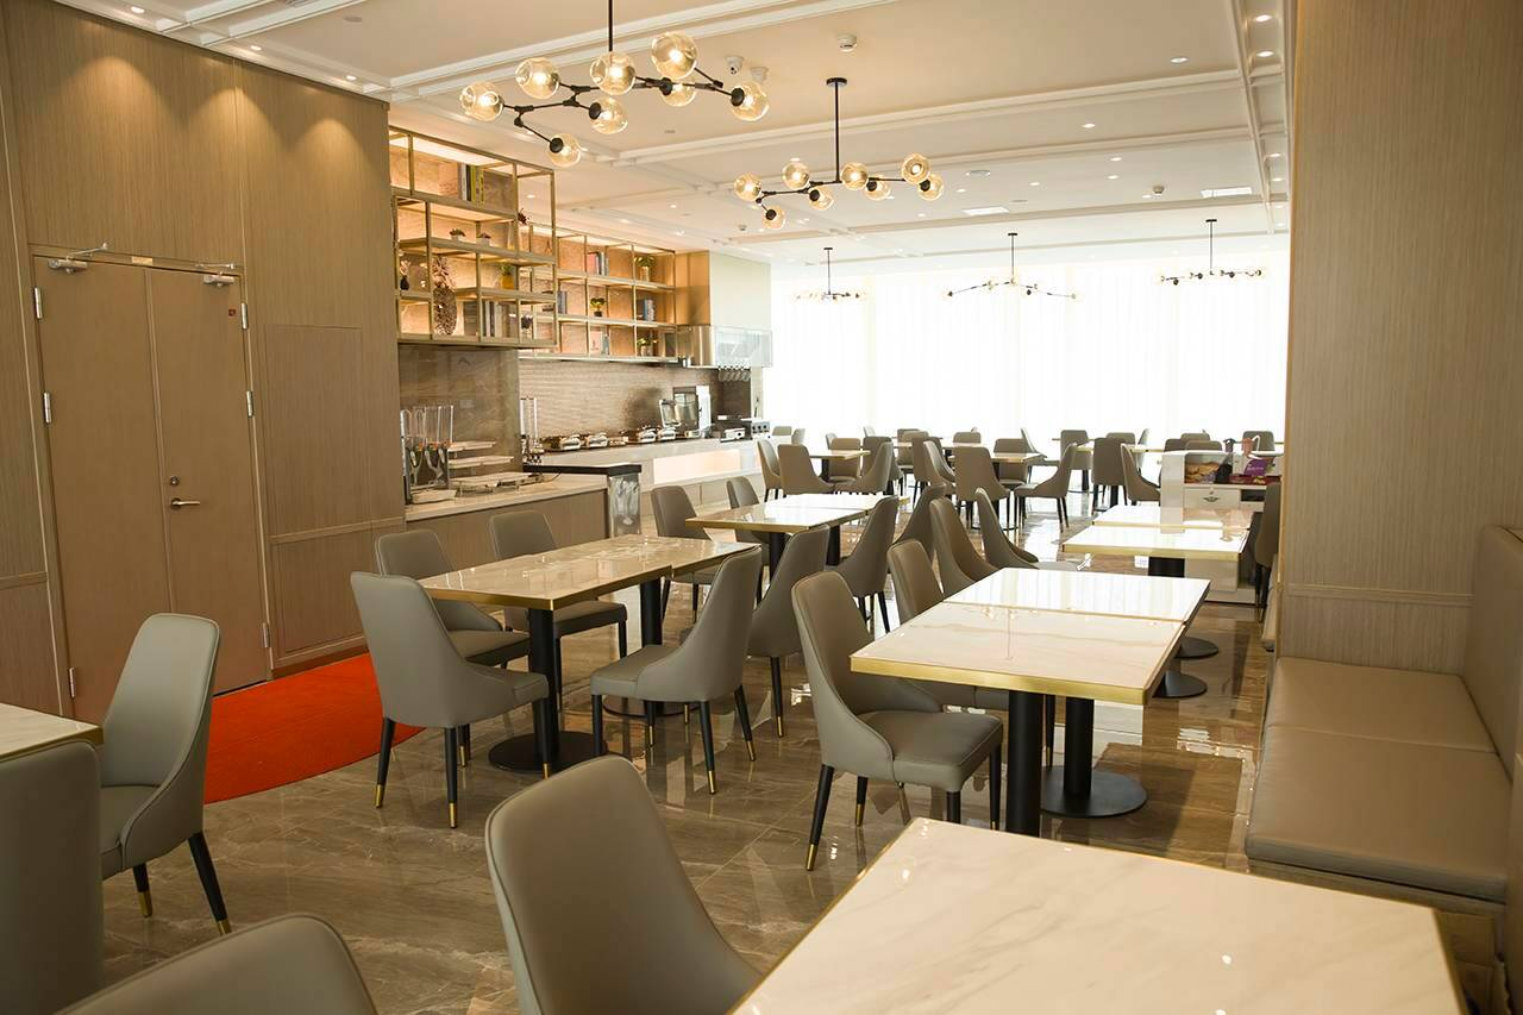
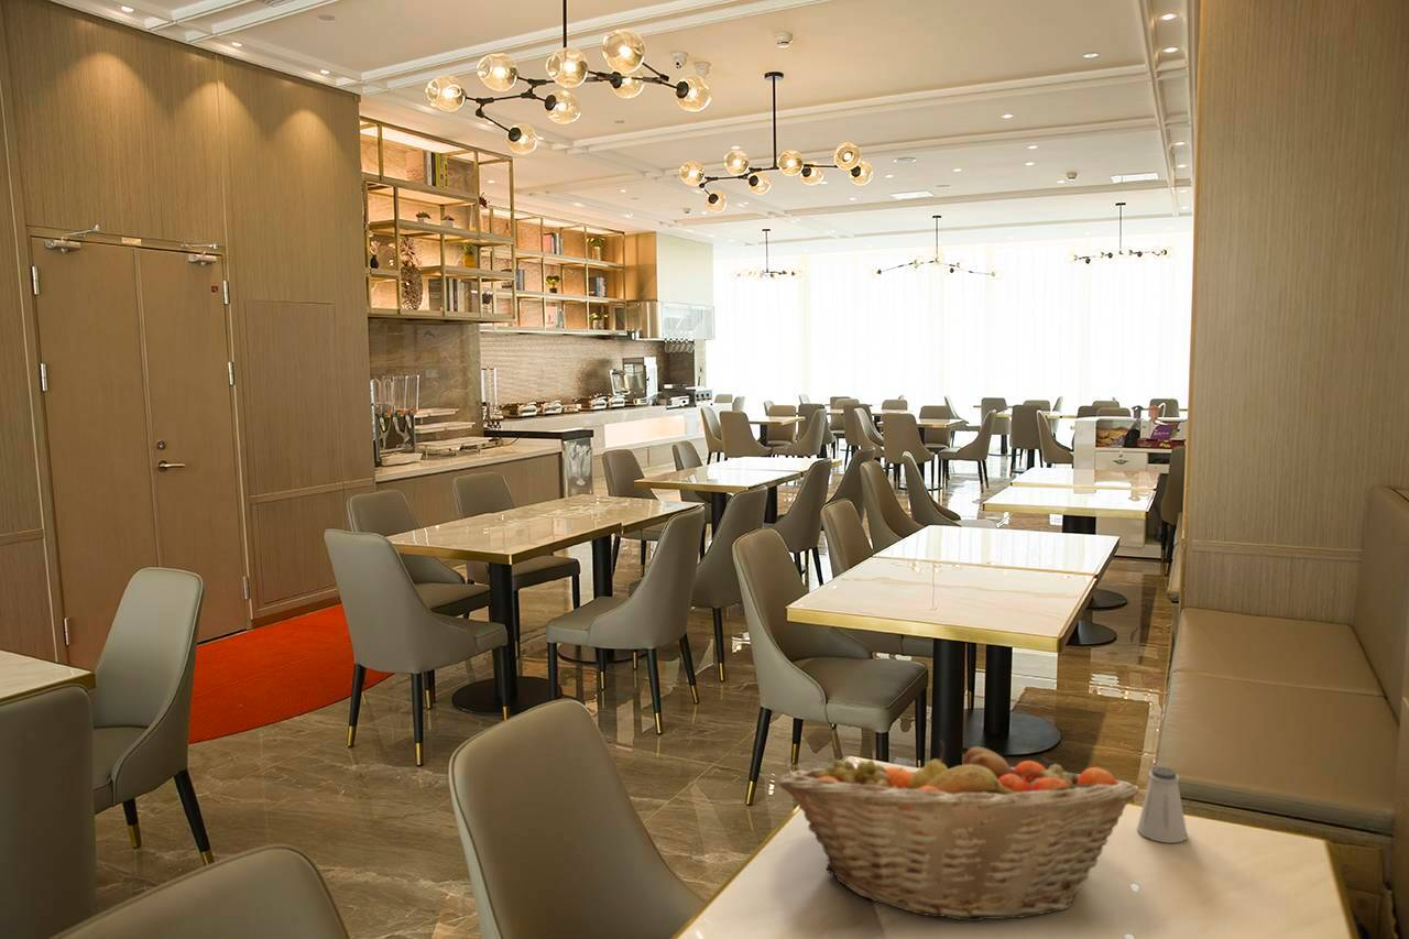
+ saltshaker (1162, 801)
+ fruit basket (952, 809)
